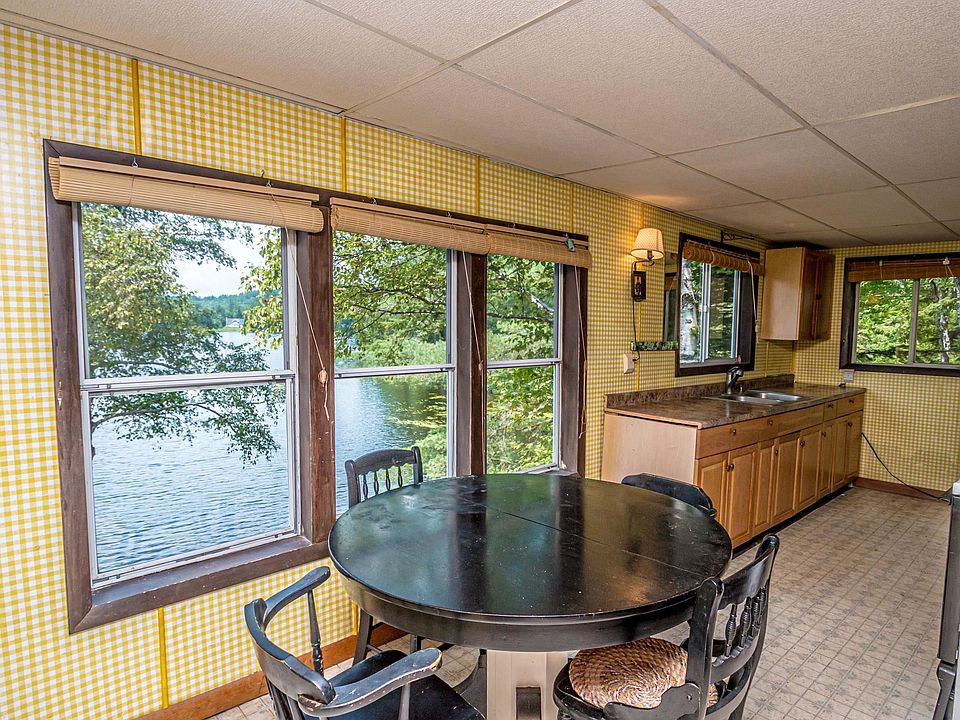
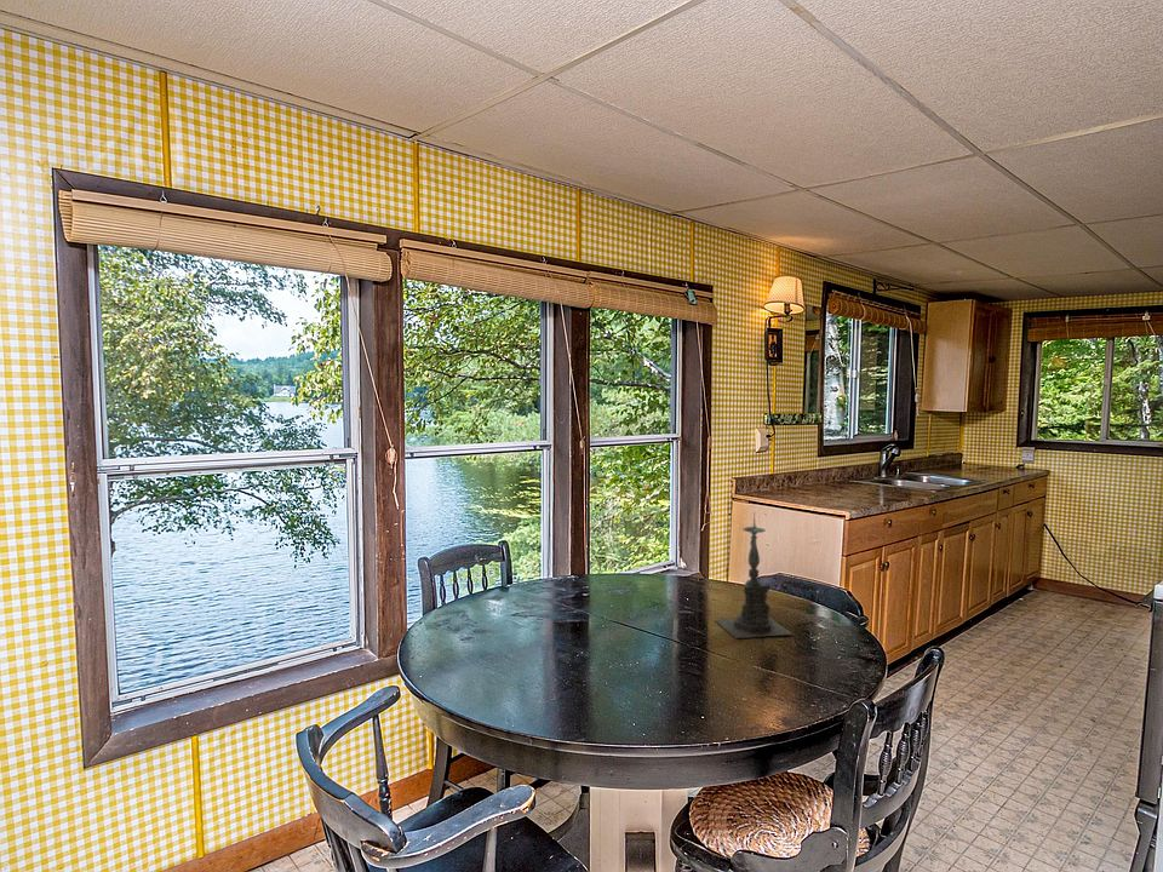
+ candle holder (754, 569)
